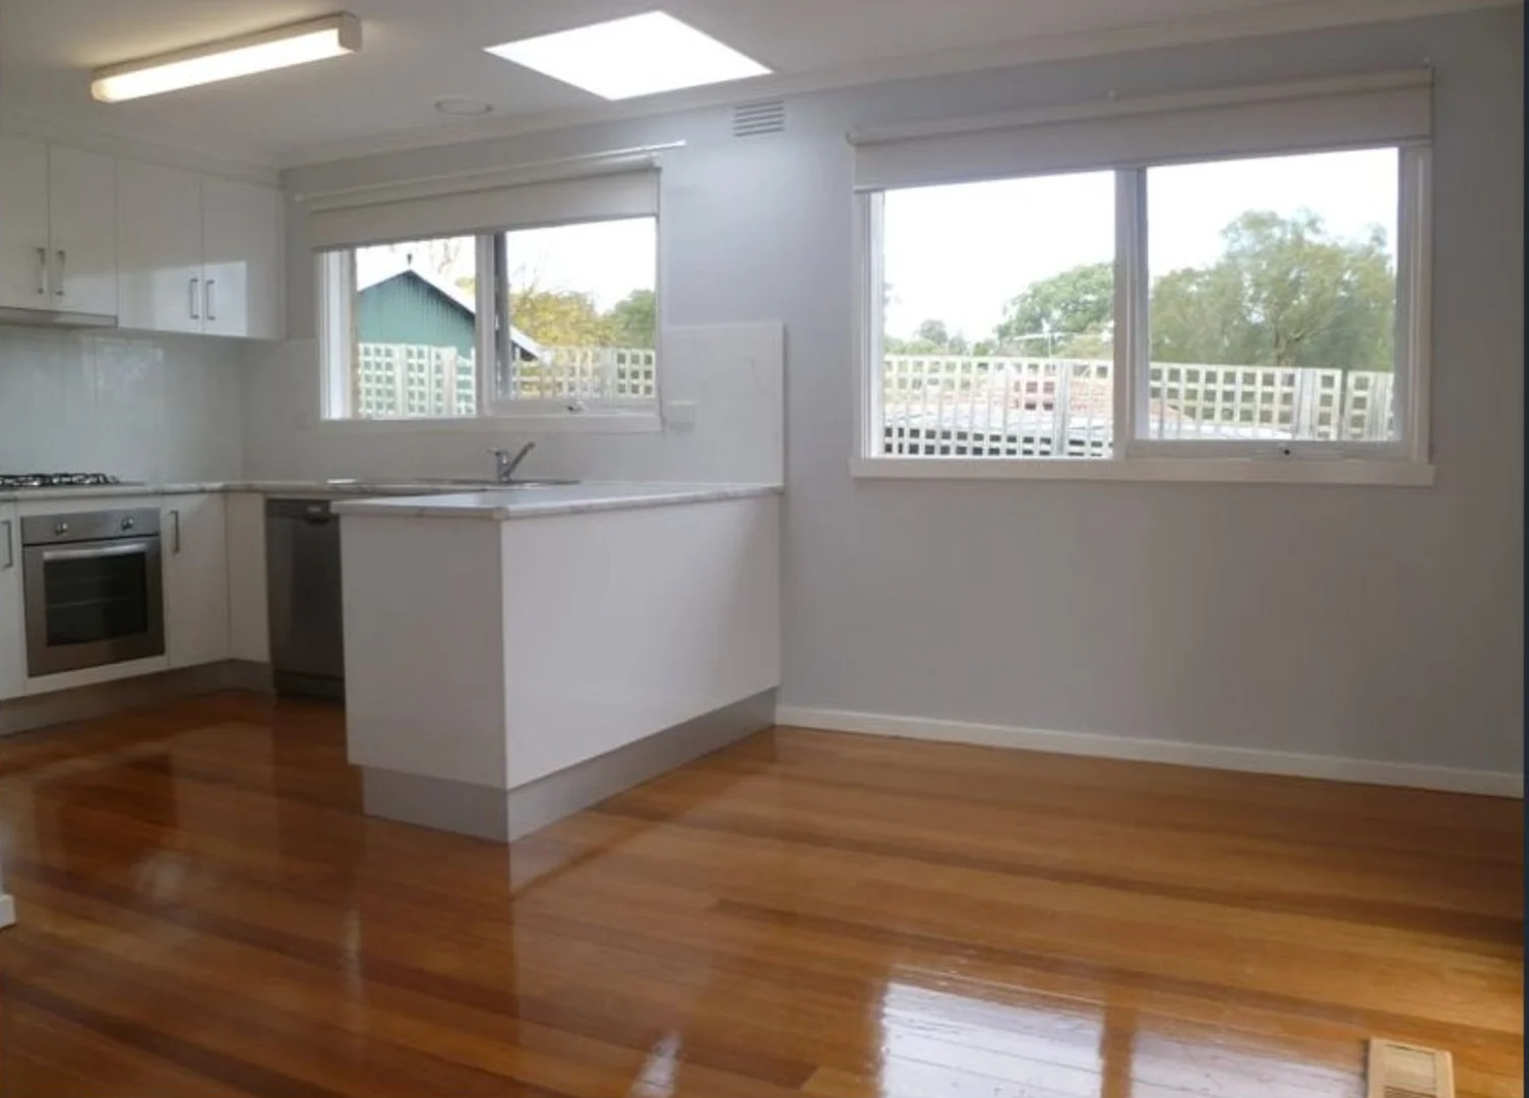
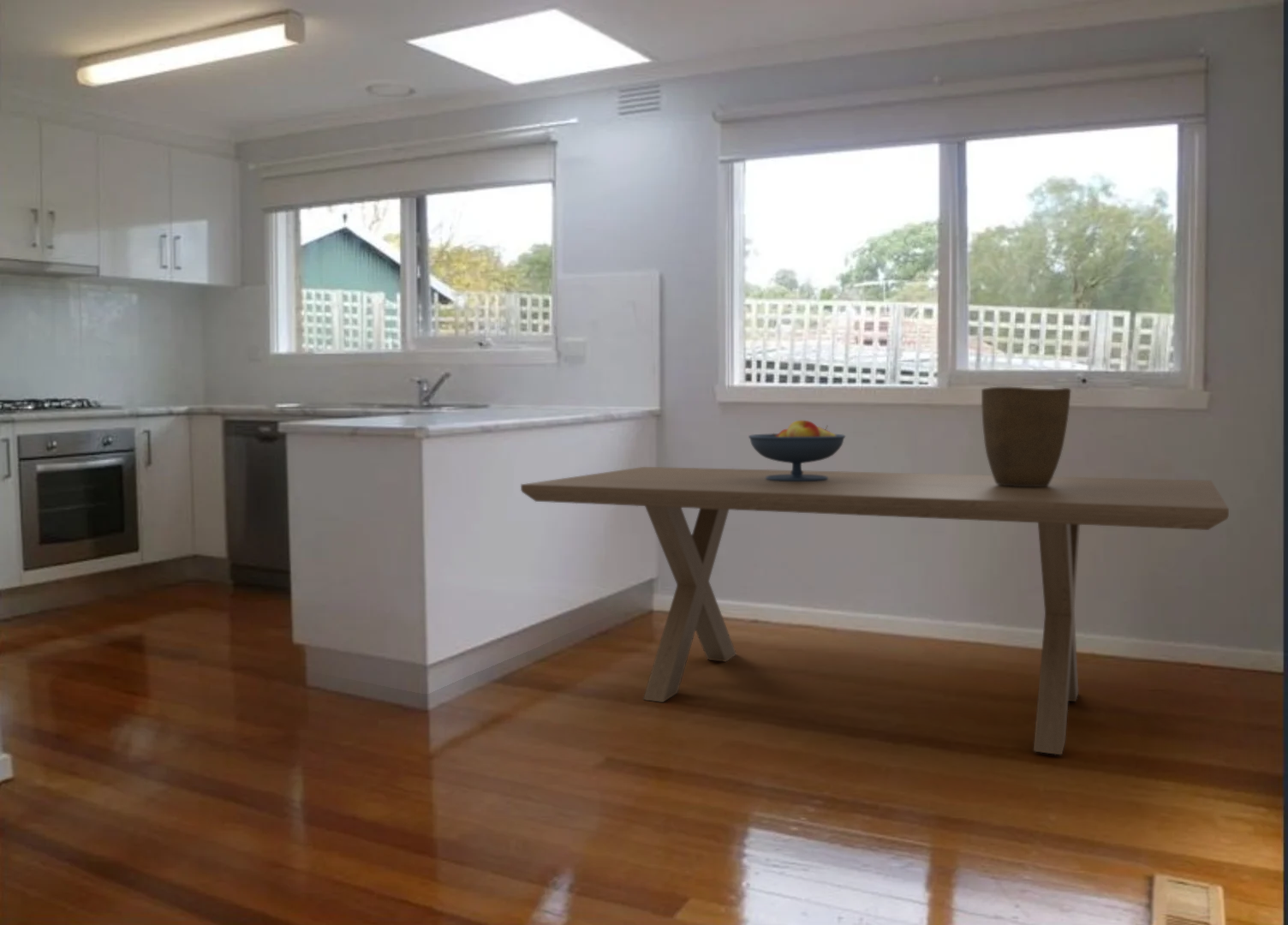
+ vase (1024, 435)
+ dining table (862, 515)
+ fruit bowl (796, 449)
